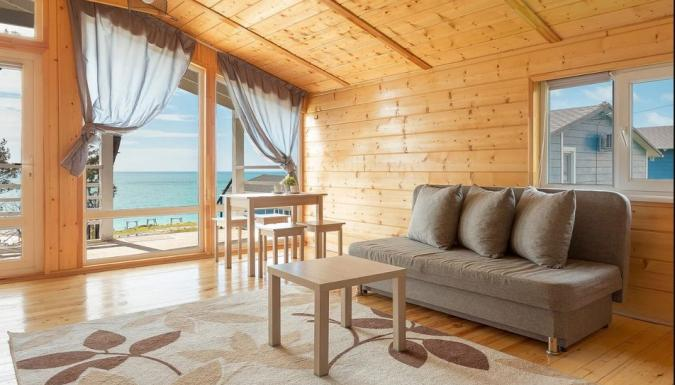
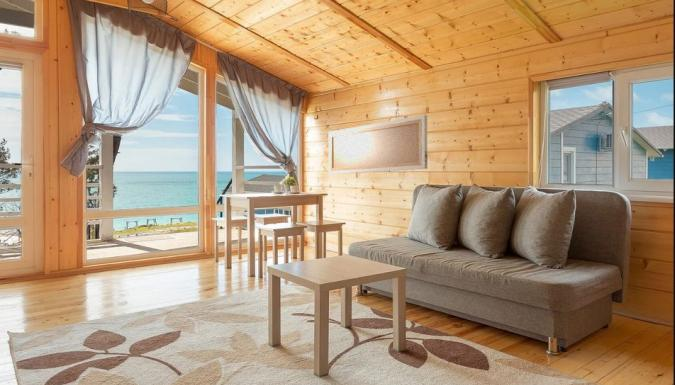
+ wall art (371, 148)
